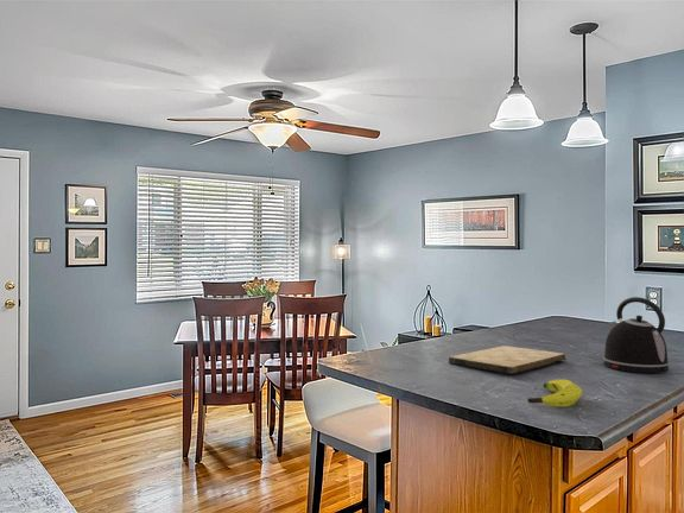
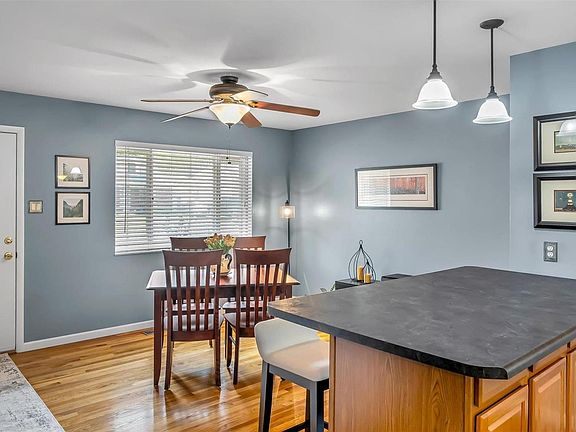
- cutting board (507, 357)
- kettle (635, 331)
- banana (550, 390)
